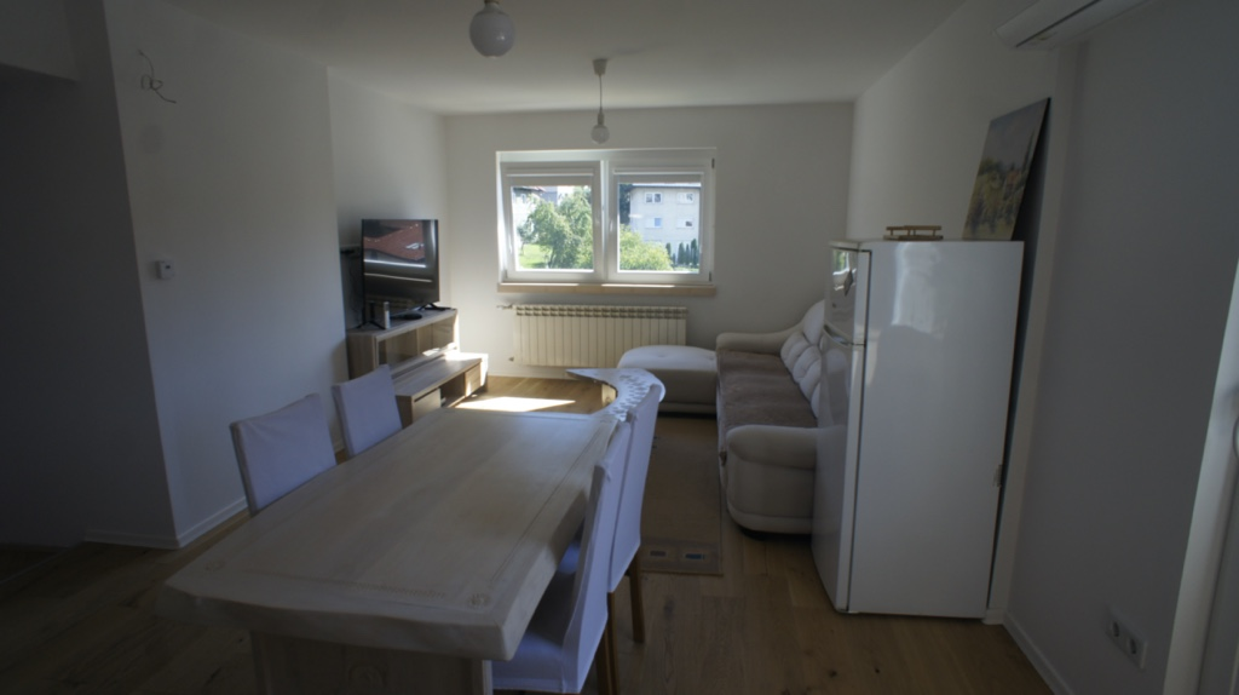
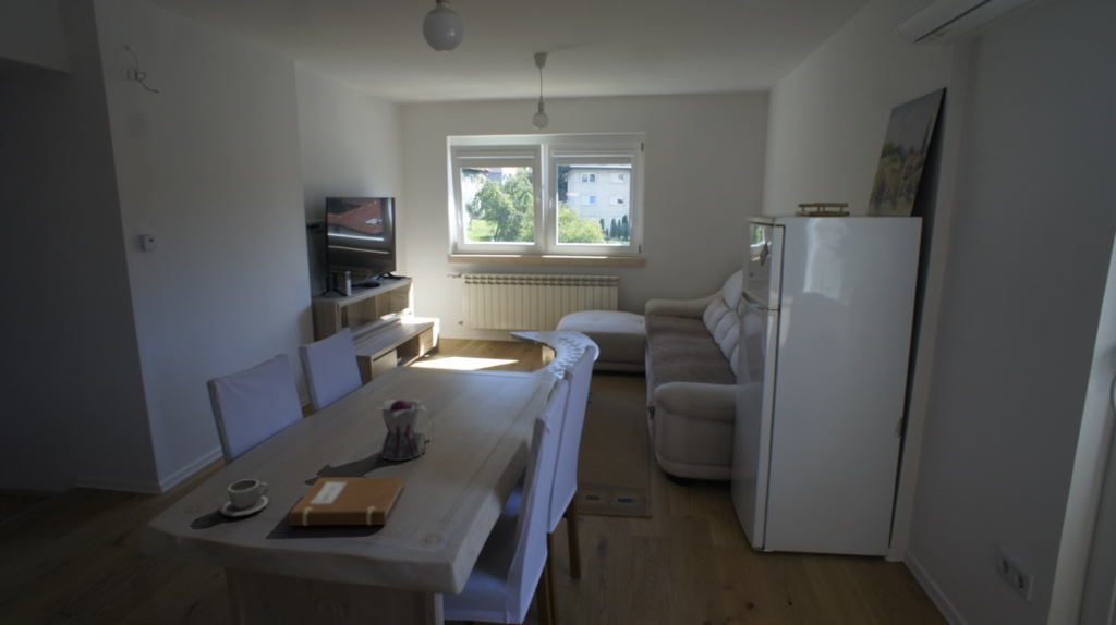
+ cup (244, 495)
+ teapot (405, 424)
+ notebook (348, 500)
